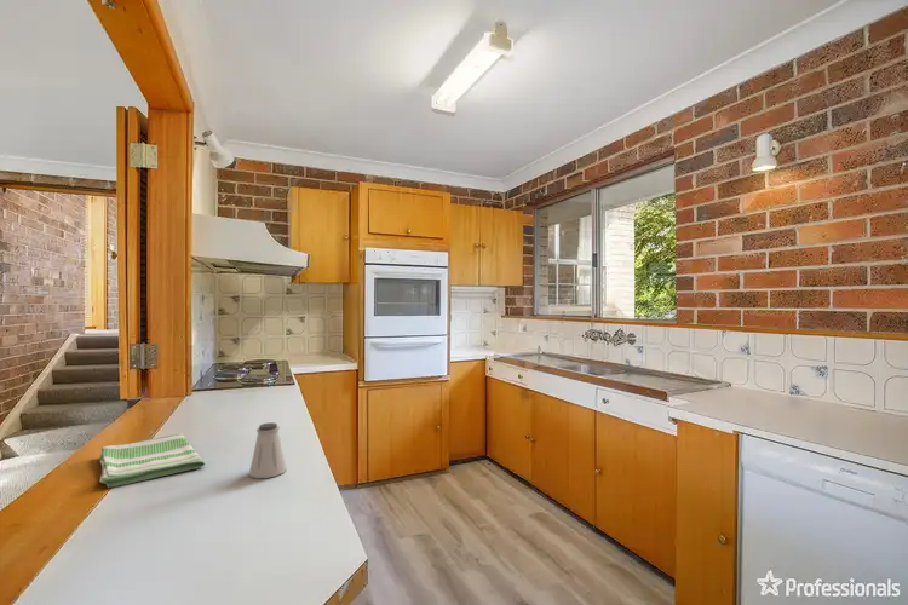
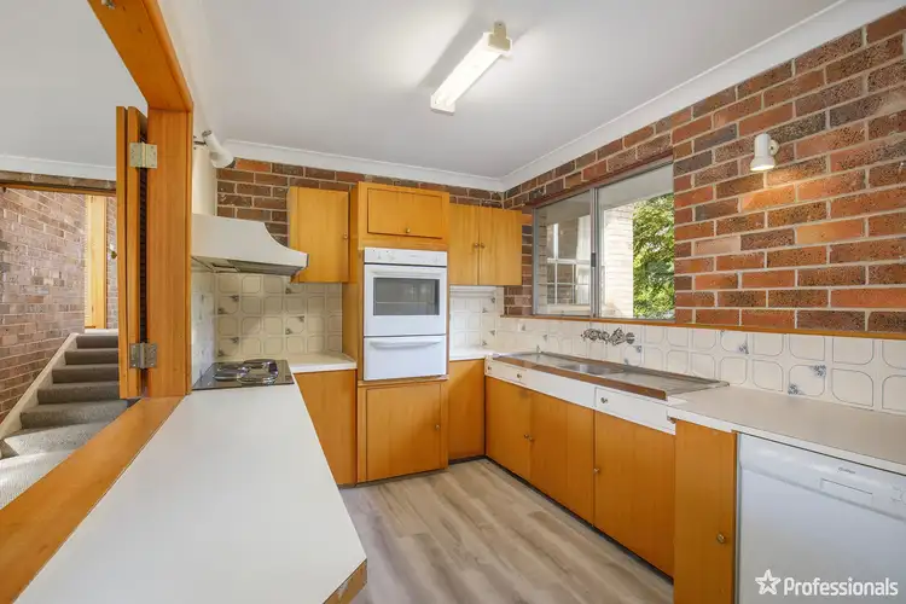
- dish towel (149, 456)
- saltshaker (268, 448)
